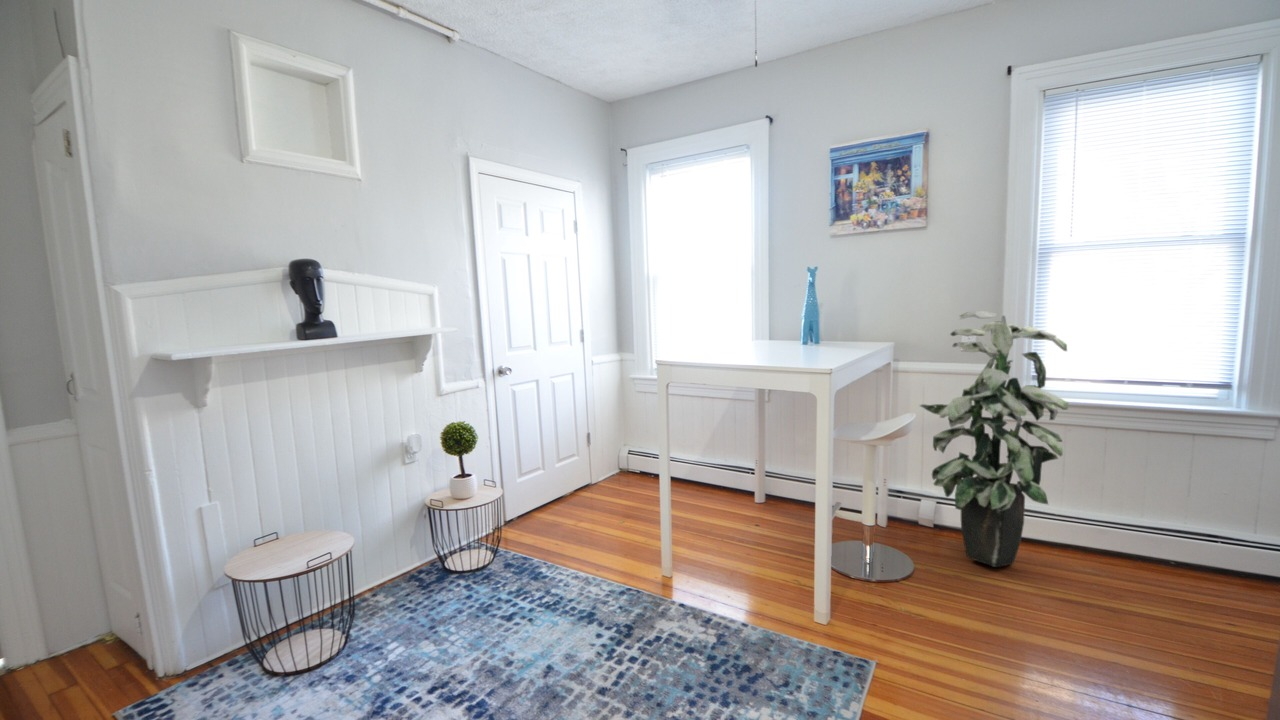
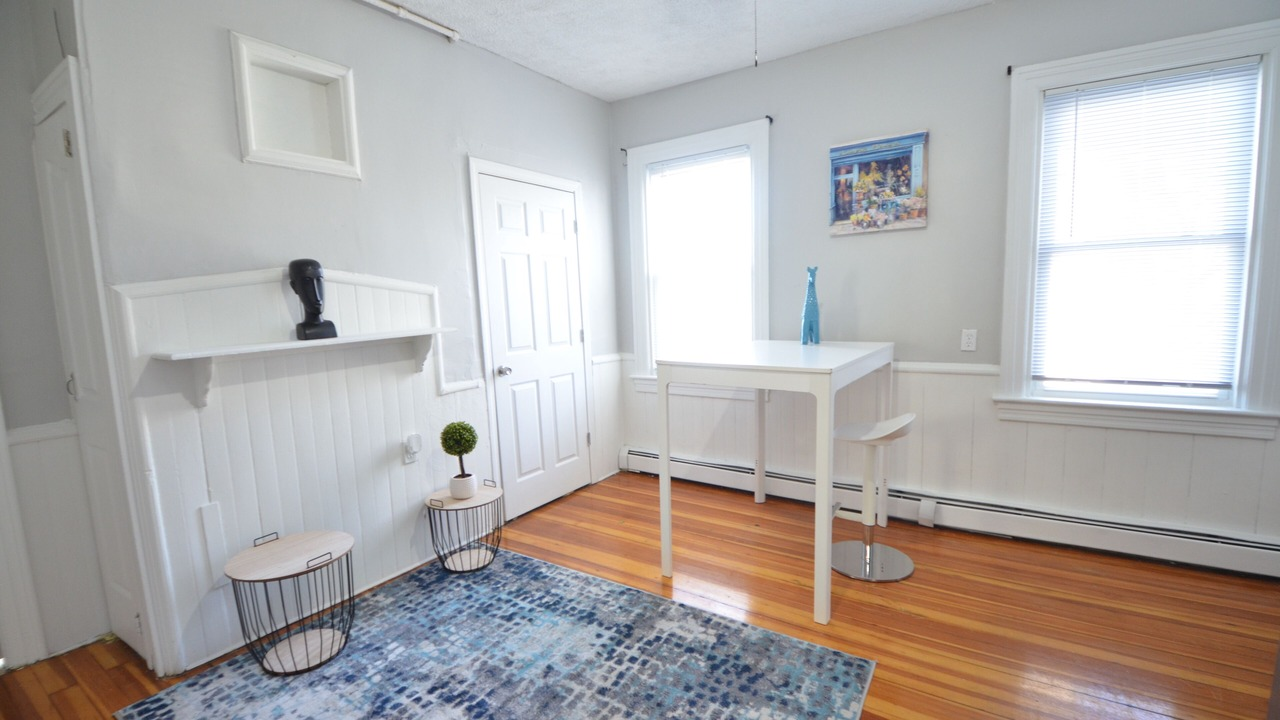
- indoor plant (989, 436)
